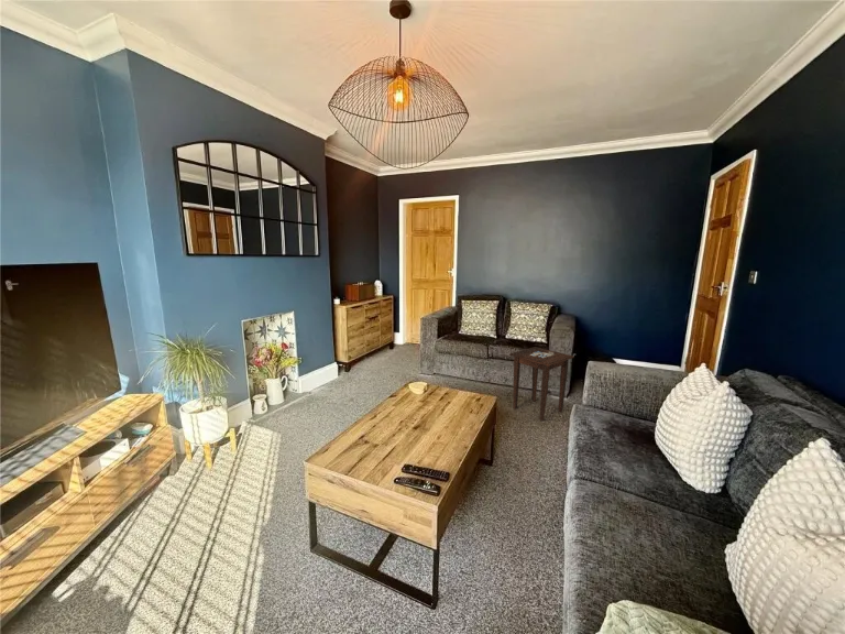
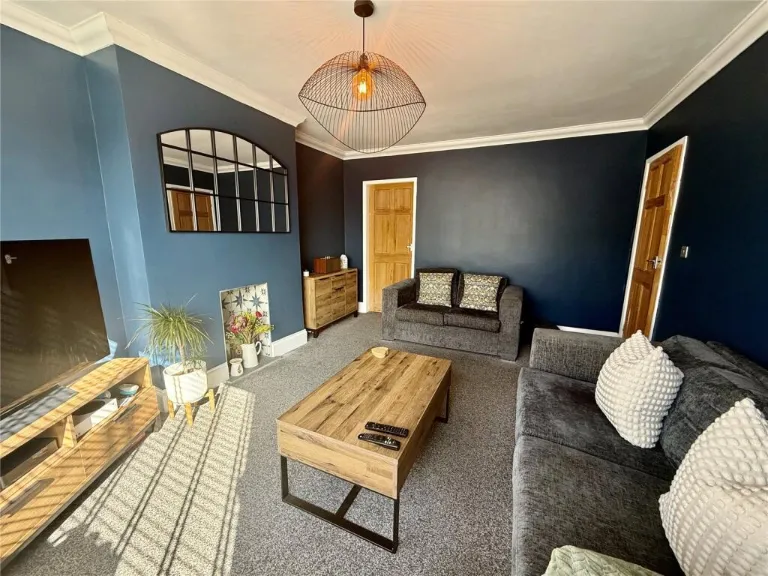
- side table (541, 381)
